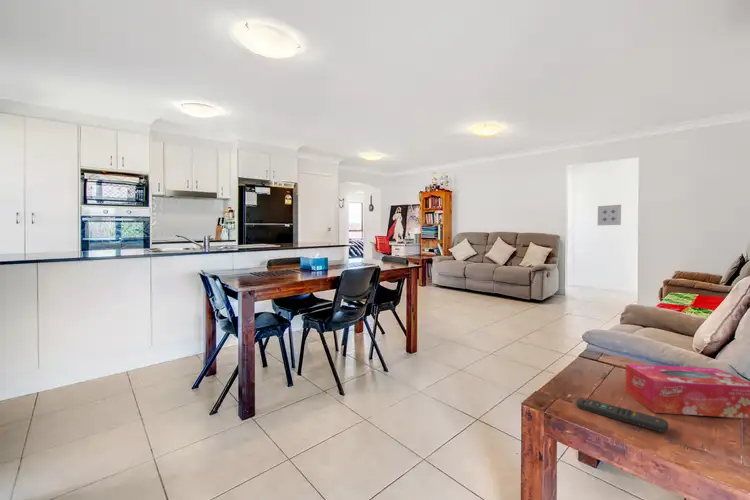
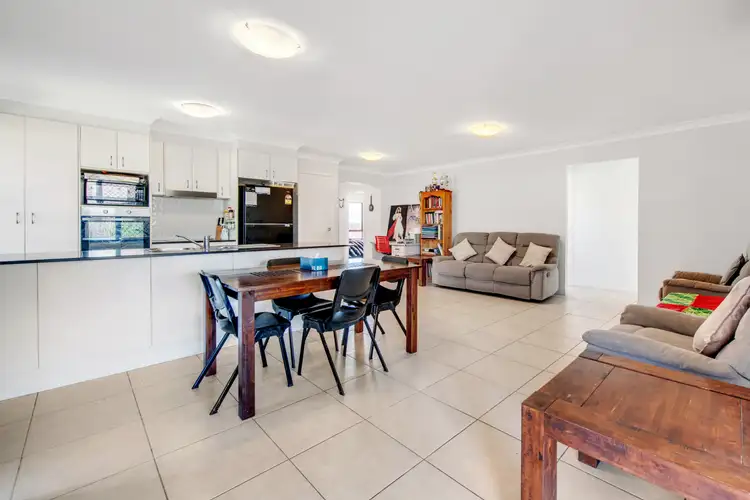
- remote control (619, 413)
- tissue box (686, 389)
- wall art (609, 215)
